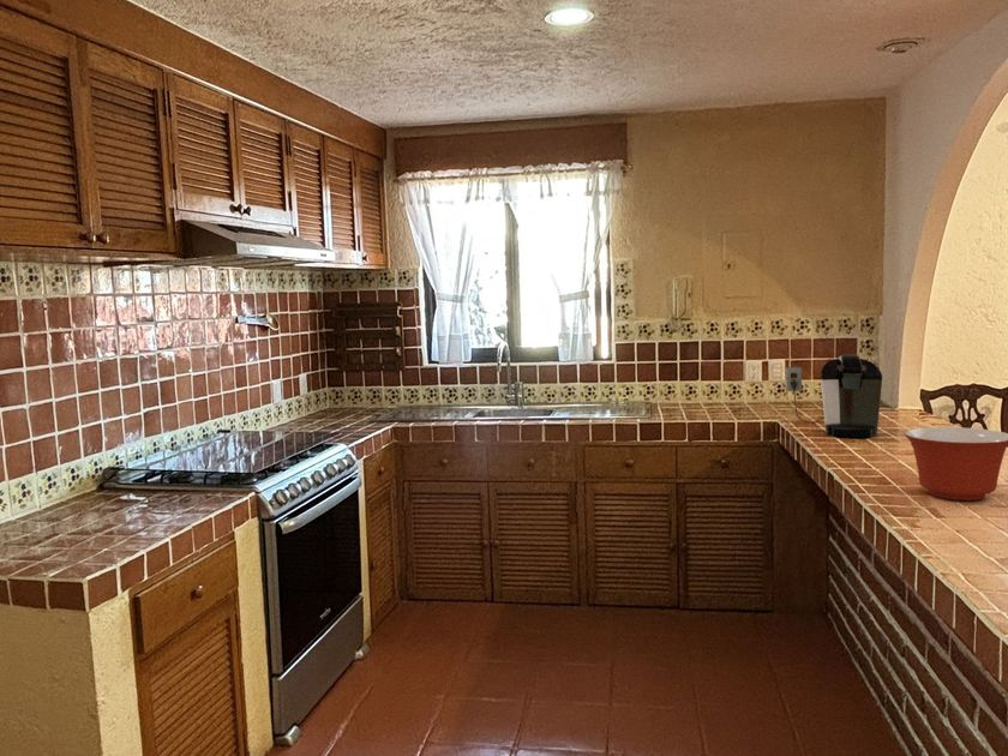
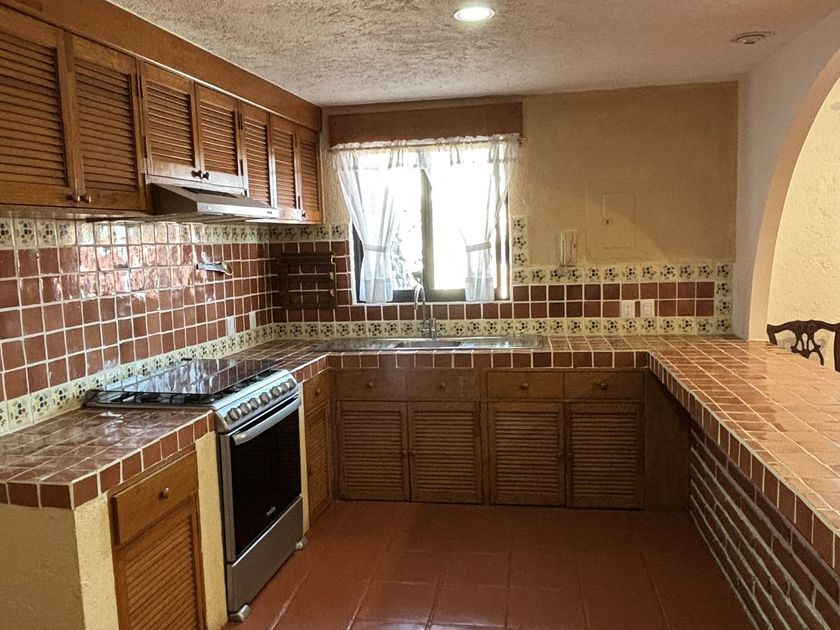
- mixing bowl (956, 464)
- coffee maker (833, 394)
